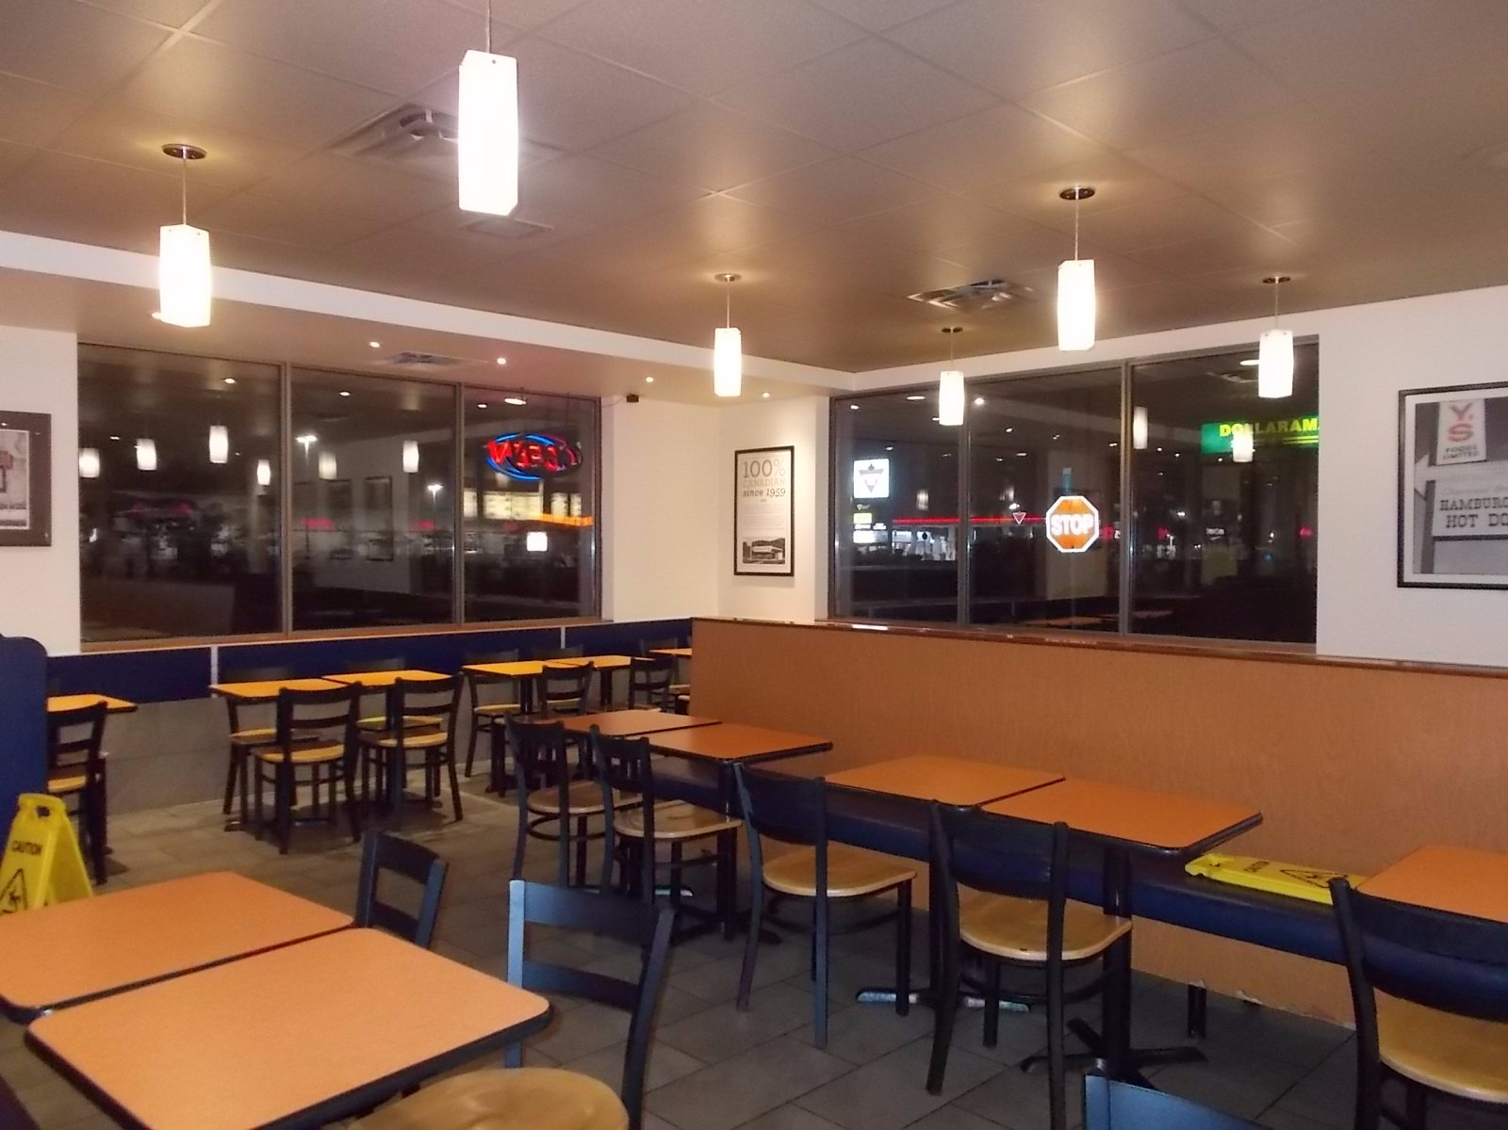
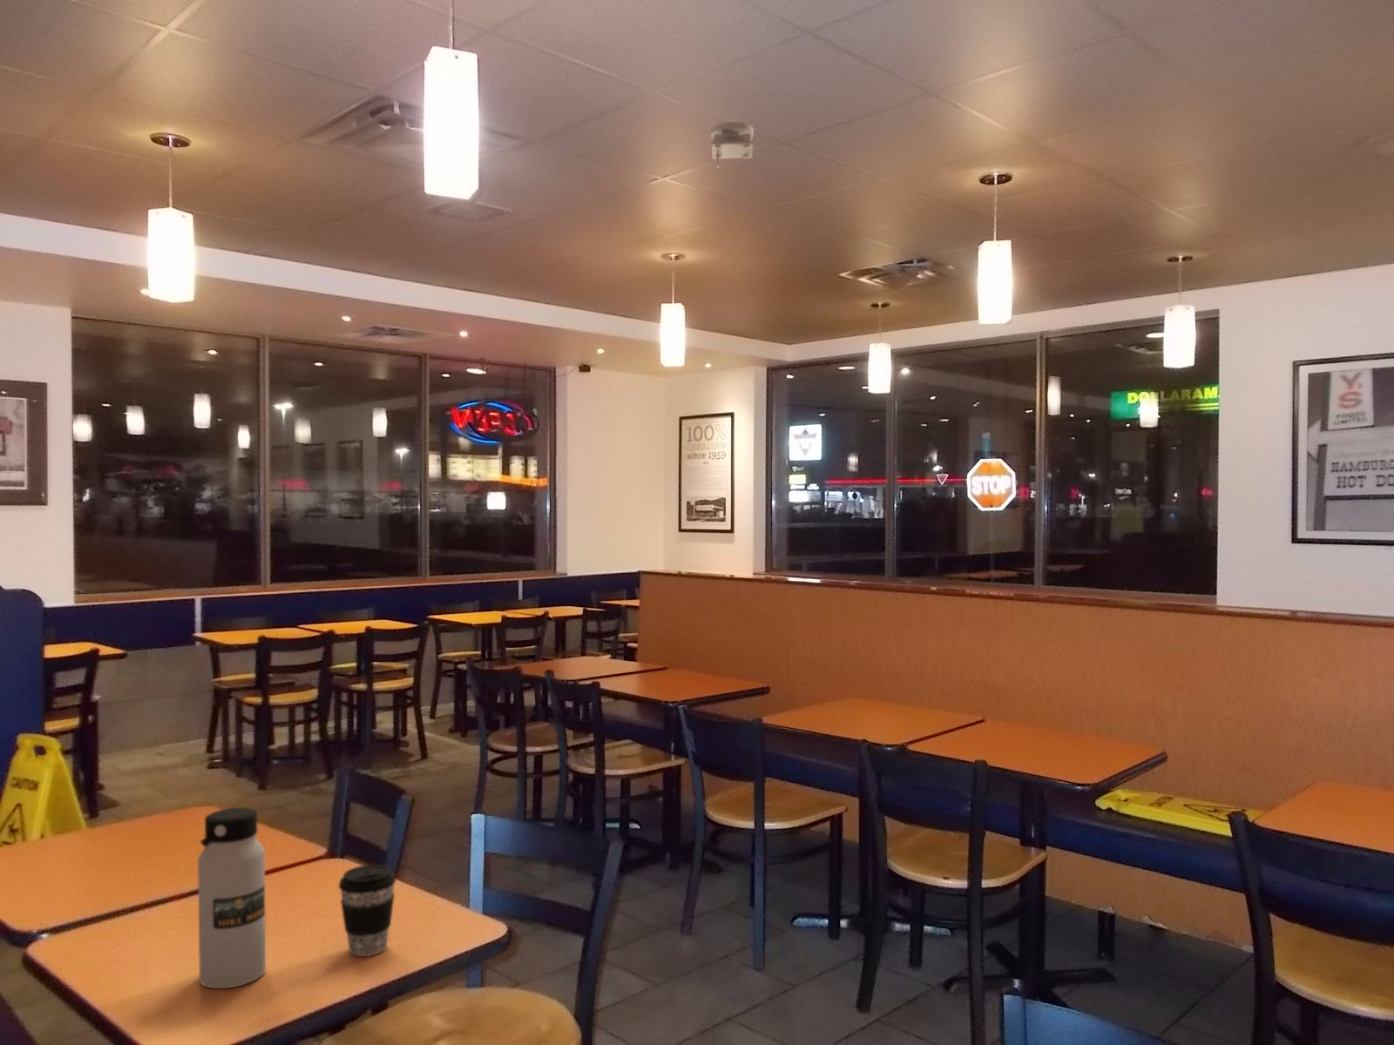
+ smoke detector (732, 148)
+ water bottle (232, 895)
+ coffee cup (368, 910)
